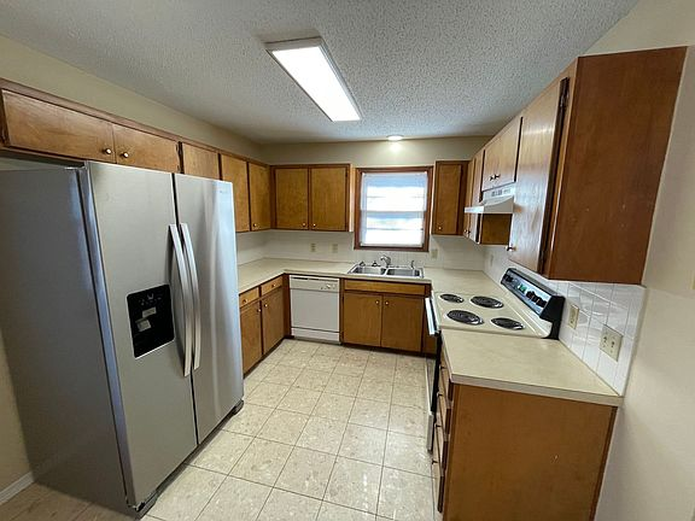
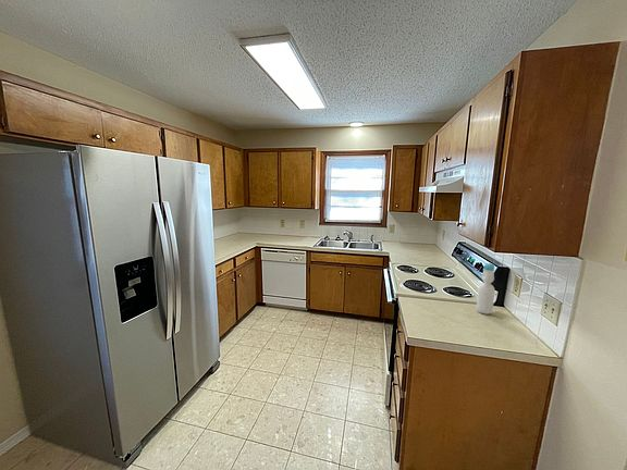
+ bottle (487, 287)
